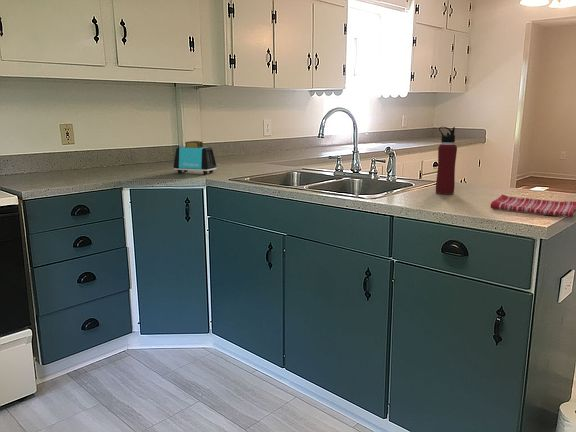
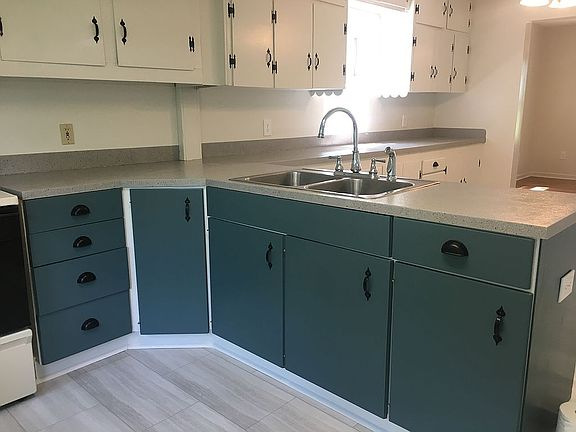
- dish towel (533, 204)
- toaster (194, 157)
- water bottle (446, 160)
